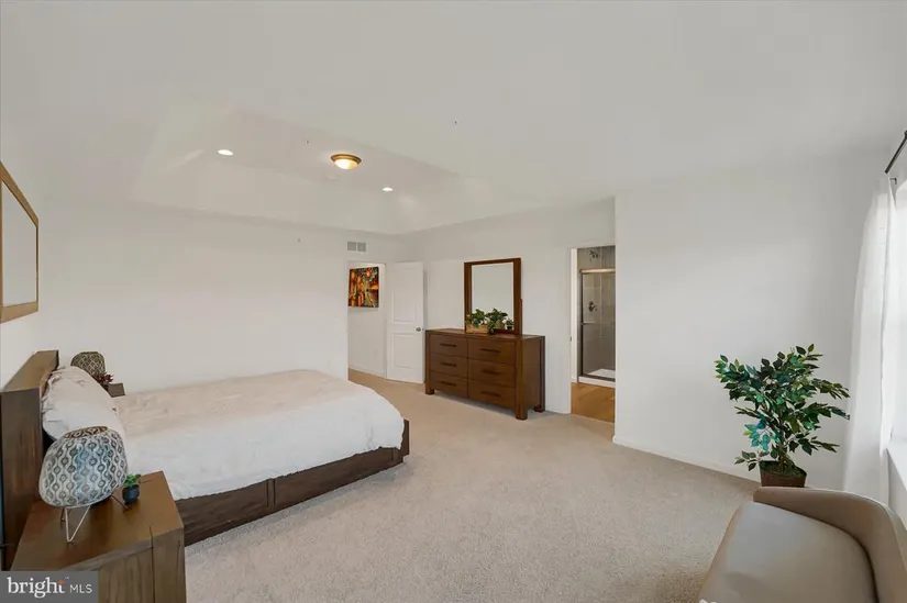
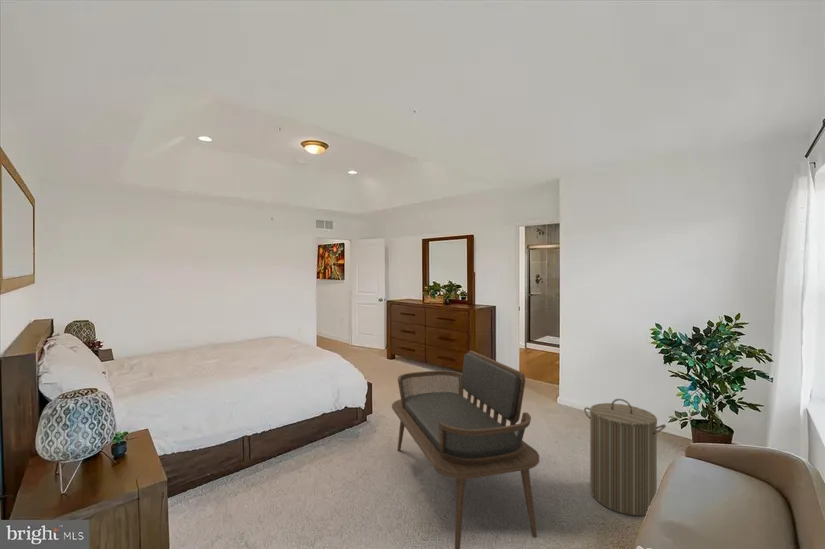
+ bench (453, 424)
+ laundry hamper (622, 448)
